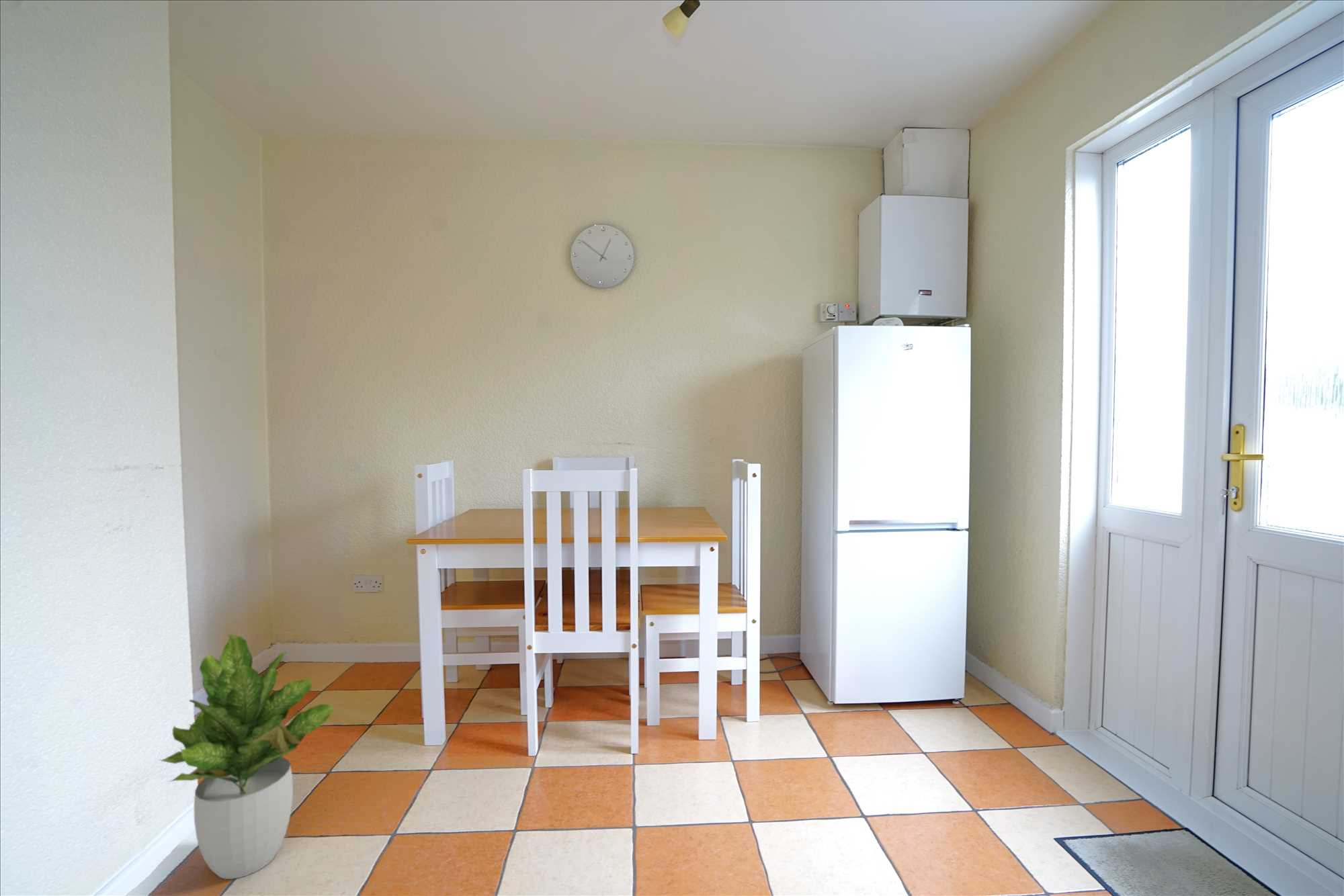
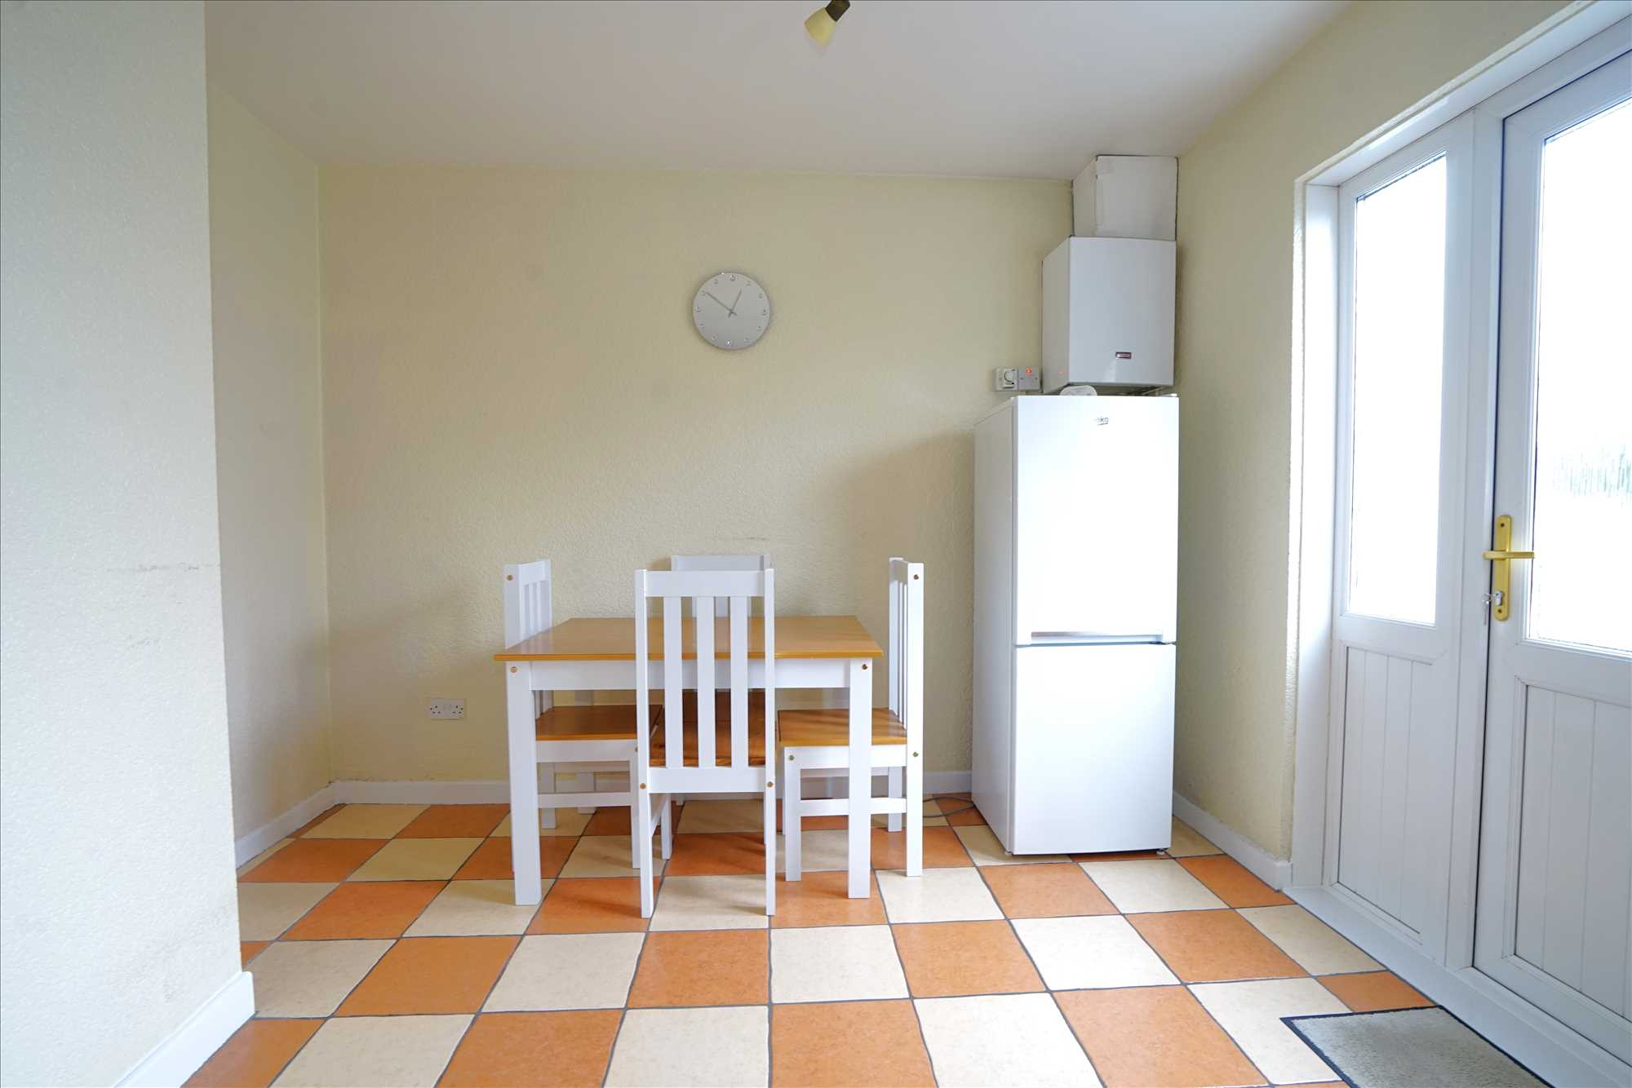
- potted plant (246, 752)
